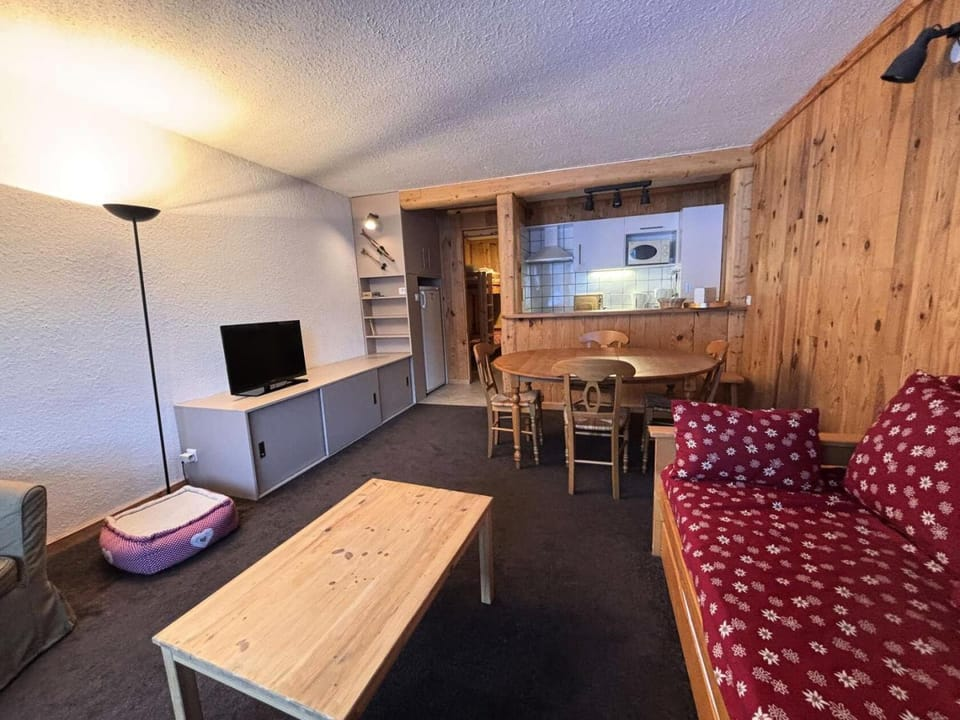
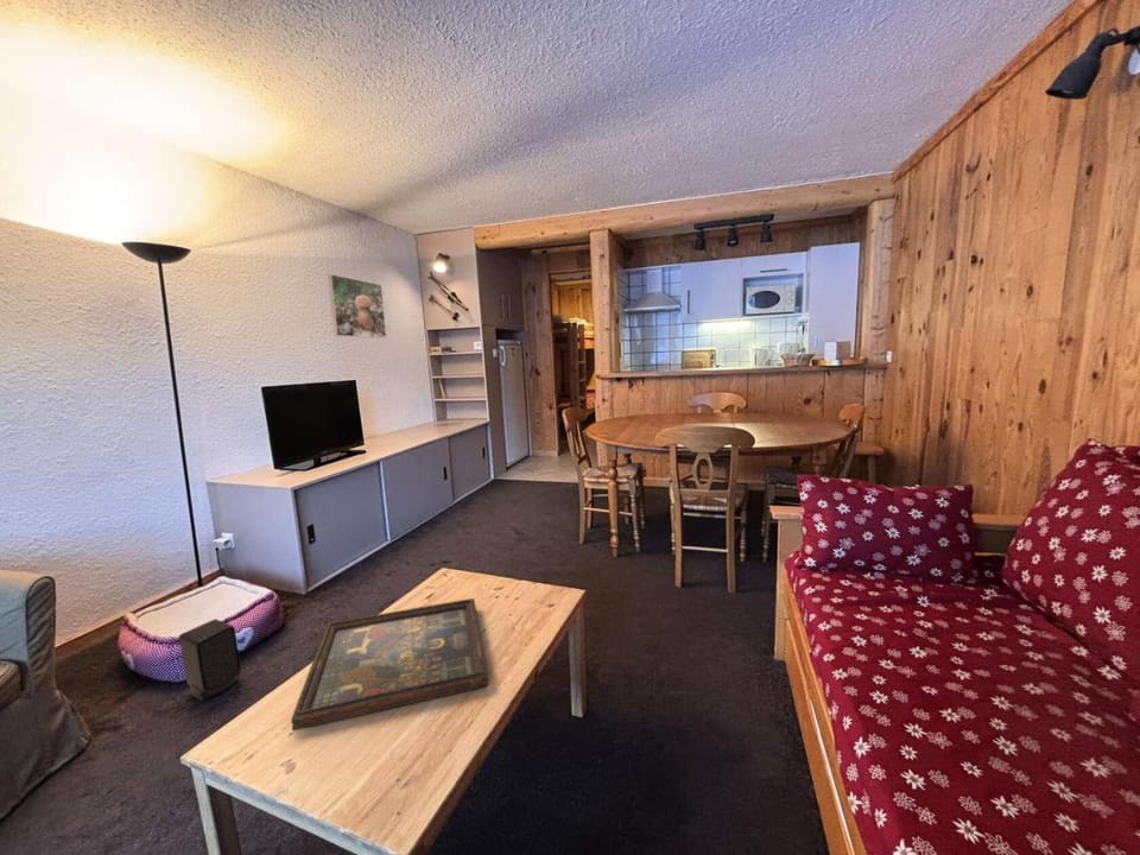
+ speaker (211, 658)
+ decorative tray (400, 651)
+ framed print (359, 309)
